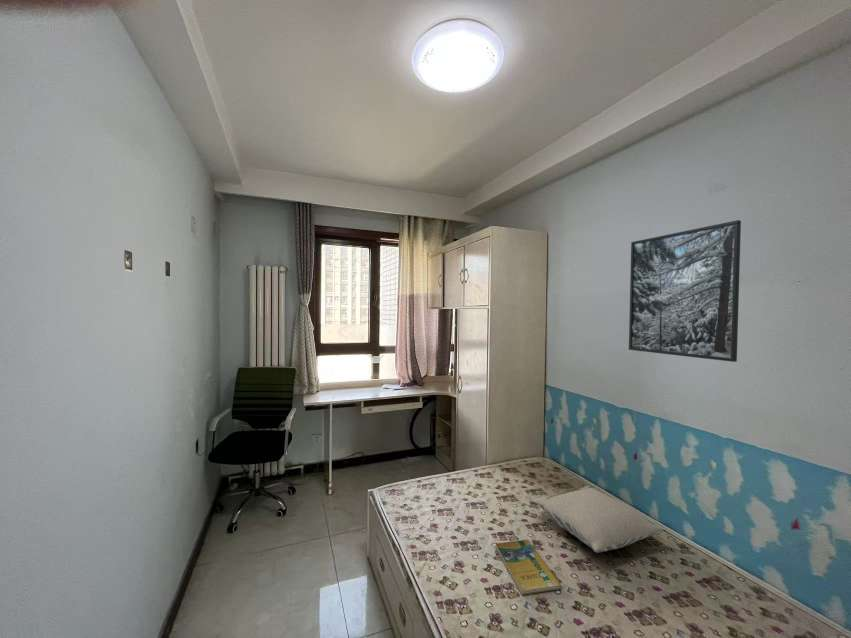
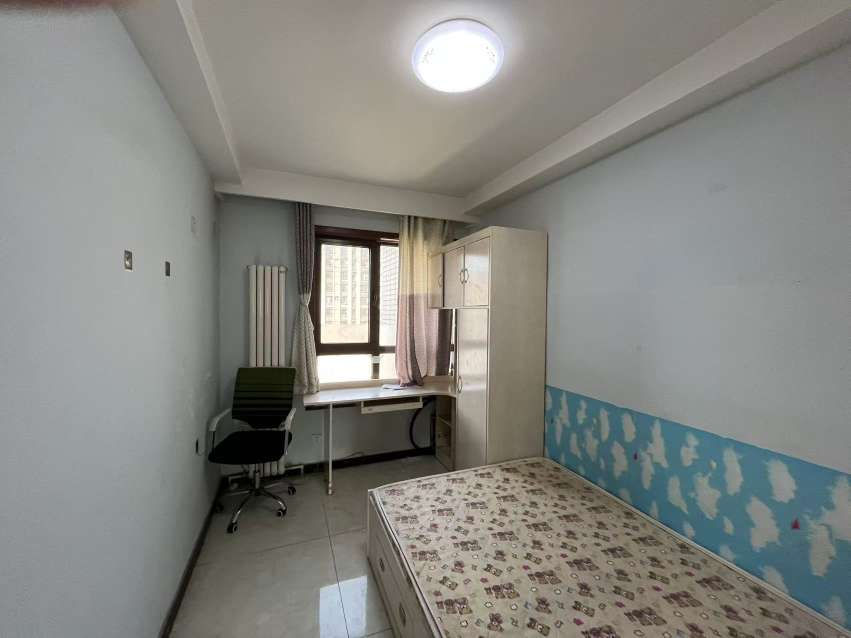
- pillow (592, 514)
- booklet (525, 564)
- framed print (677, 294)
